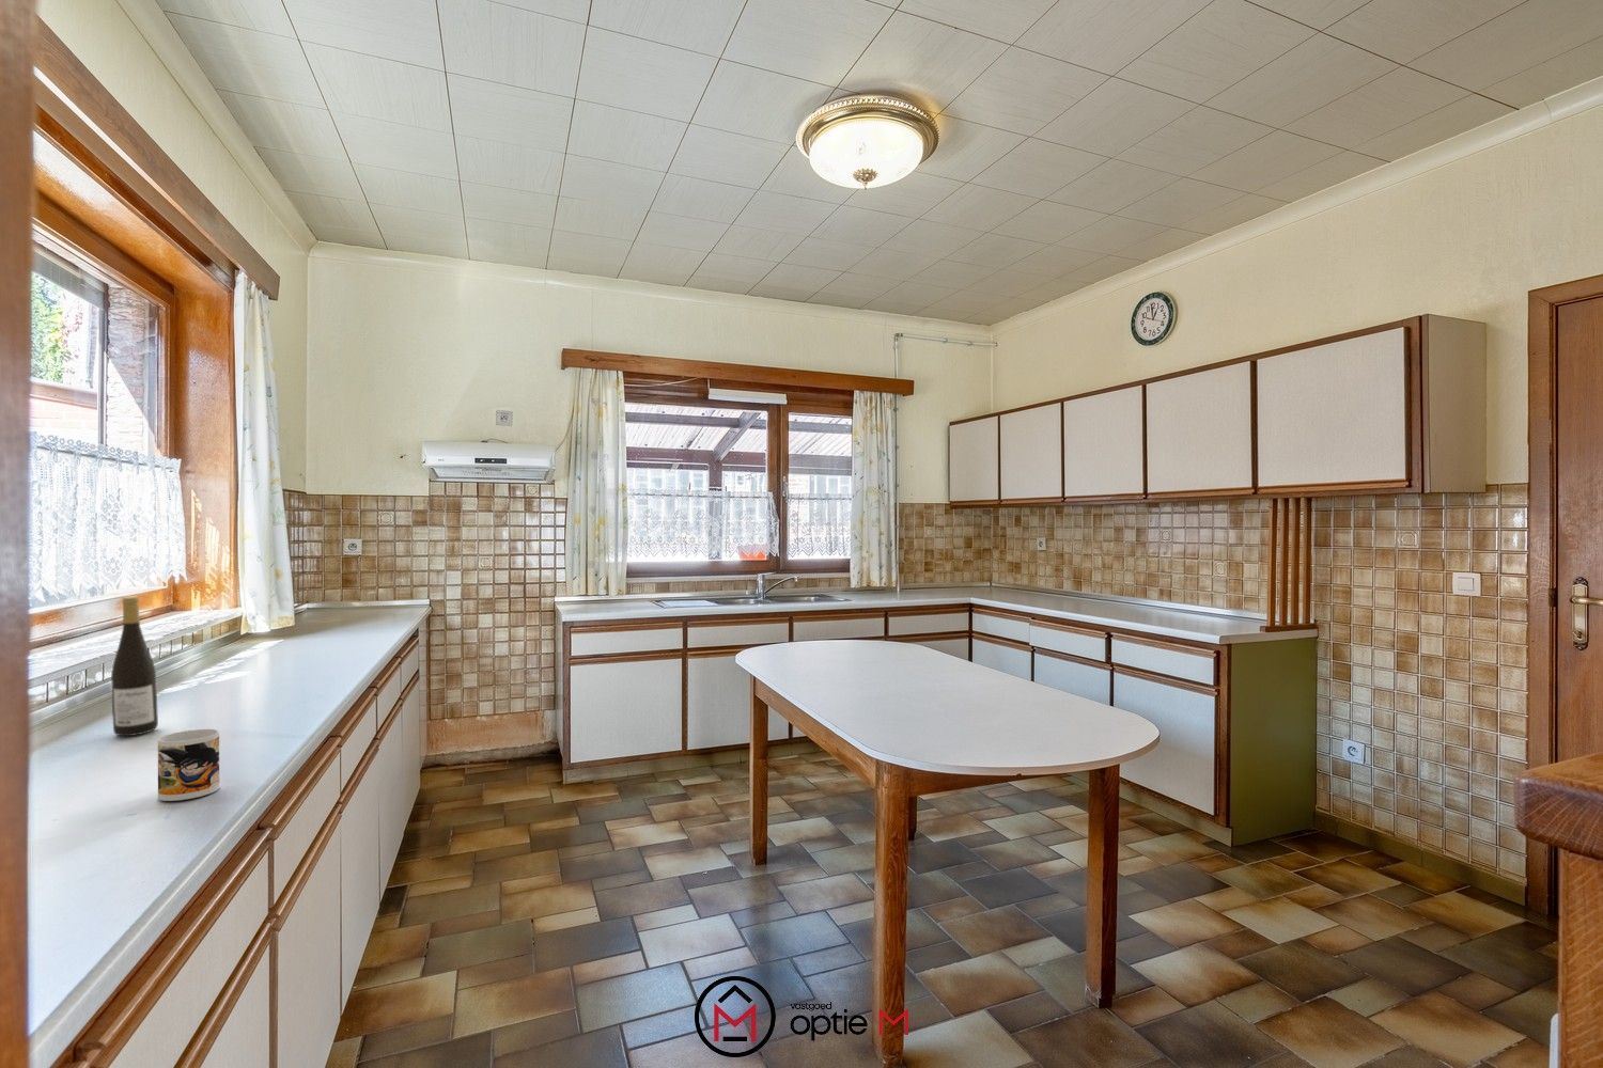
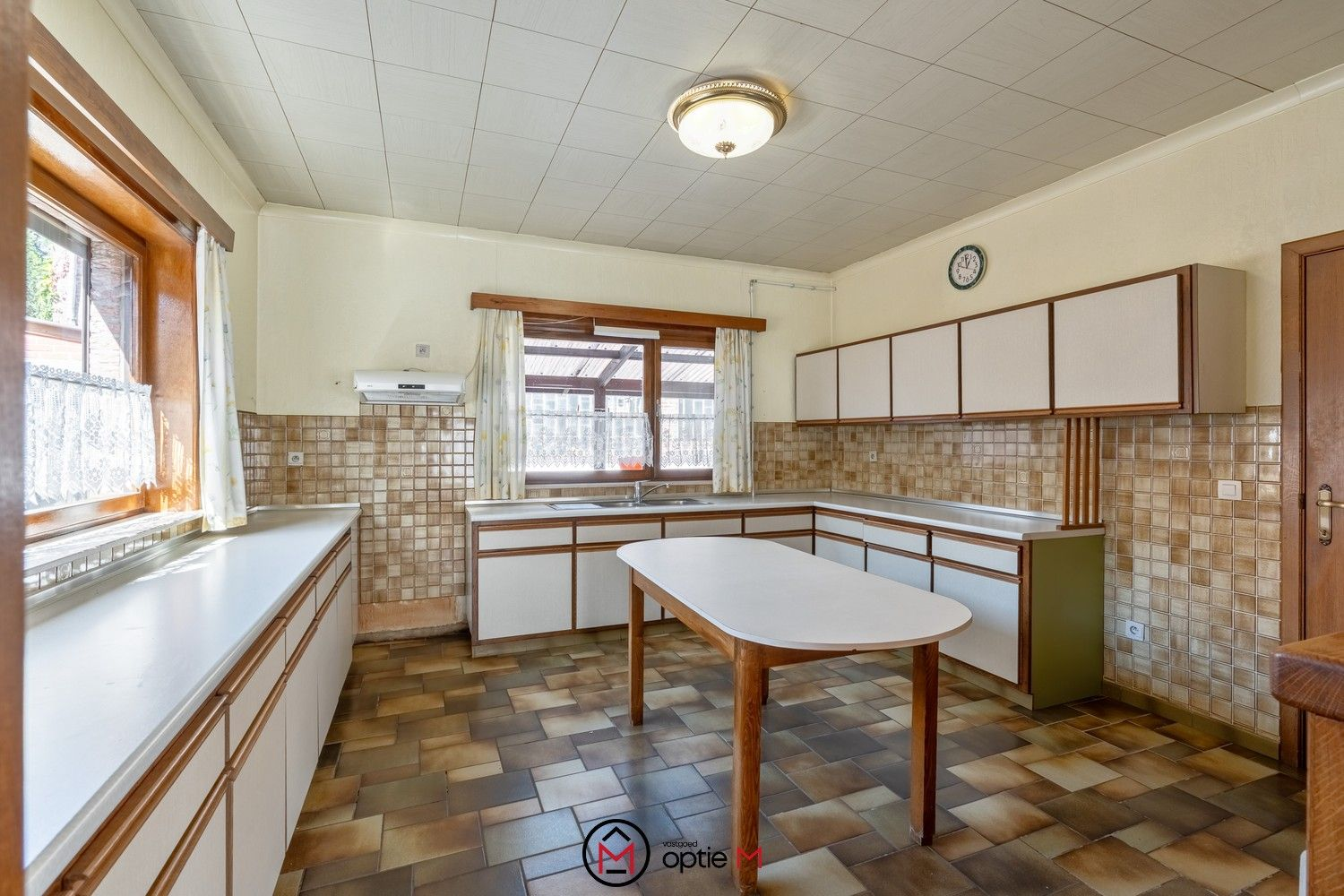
- wine bottle (135, 664)
- mug (188, 760)
